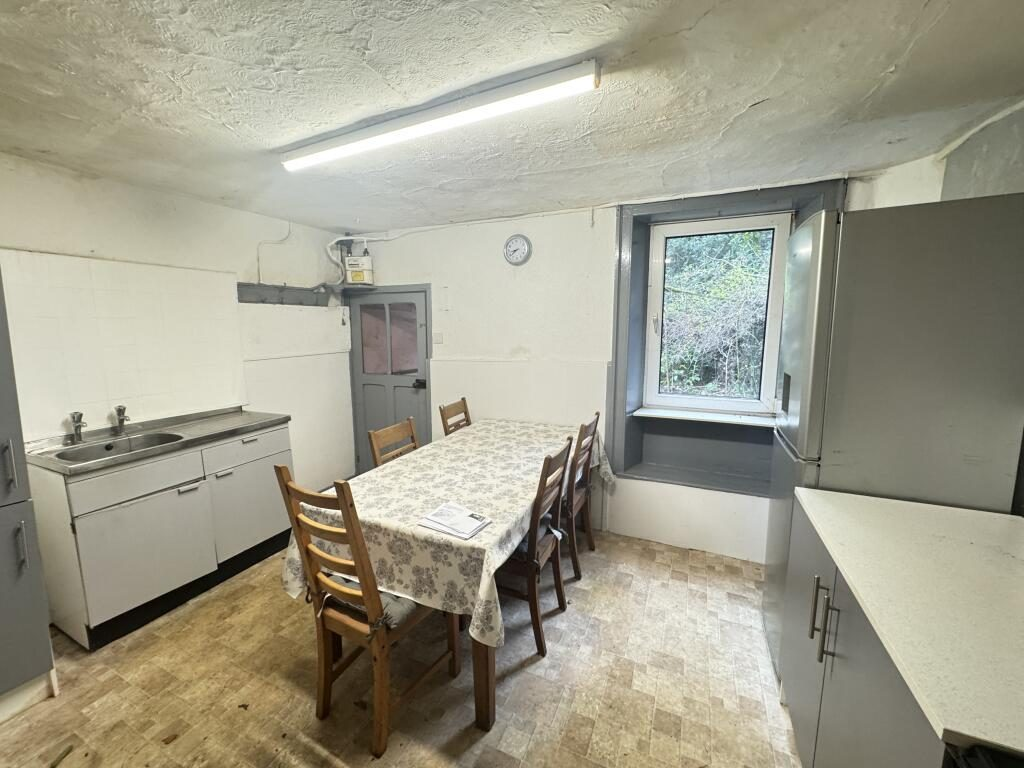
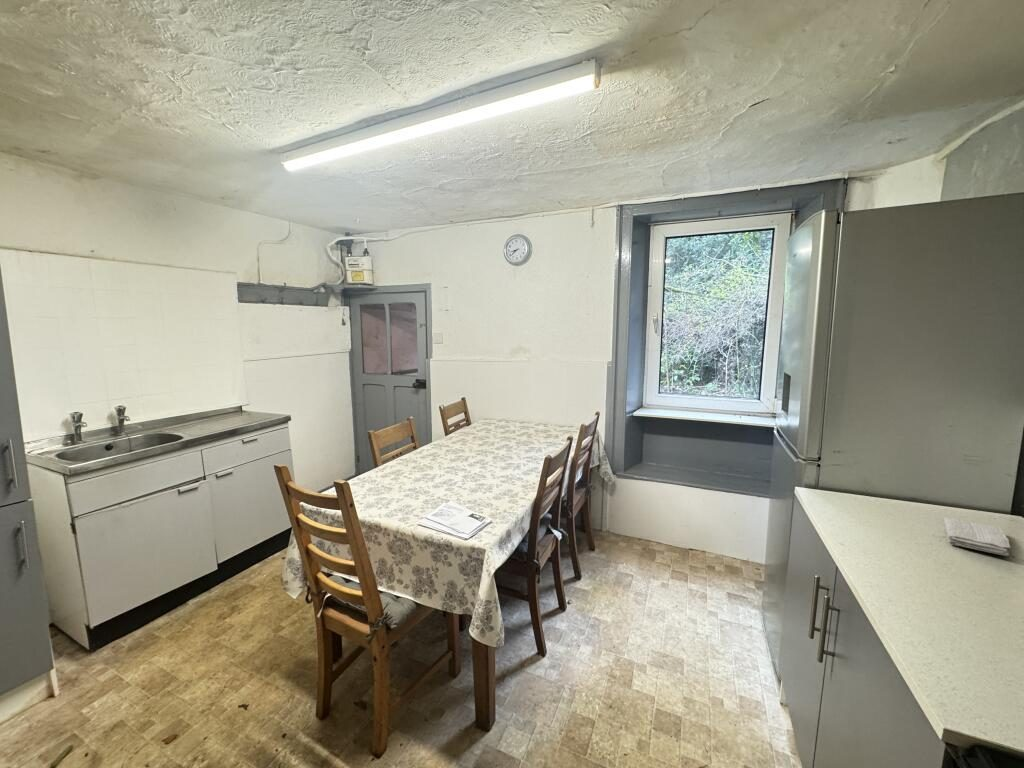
+ washcloth (974, 534)
